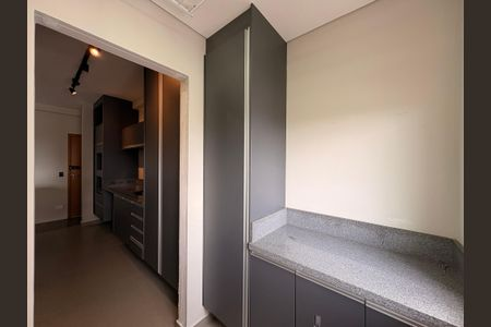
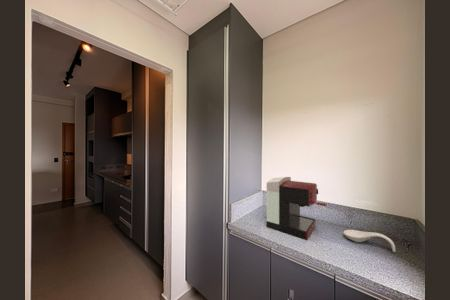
+ coffee maker (297, 203)
+ spoon rest (367, 237)
